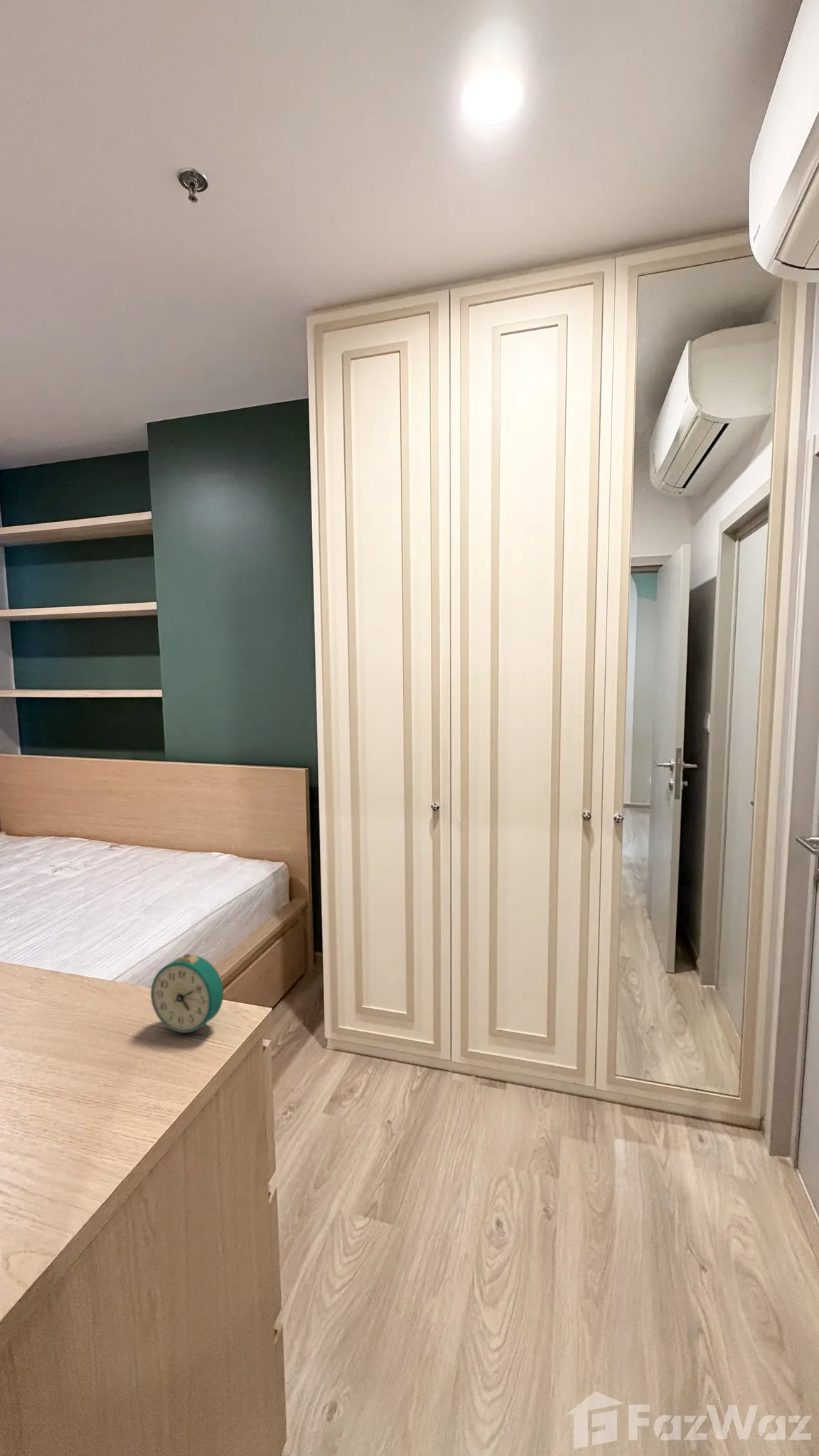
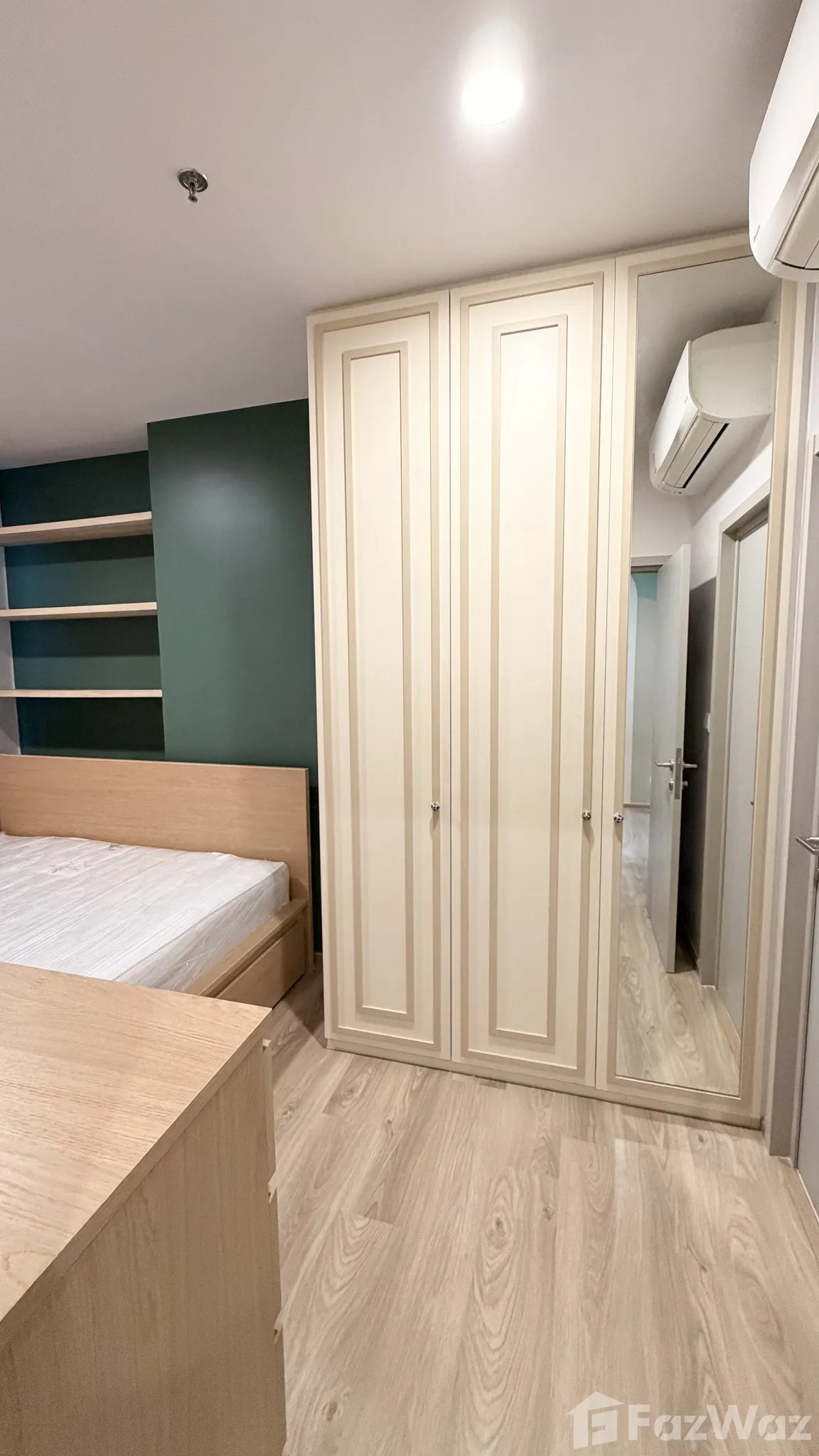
- alarm clock (191, 989)
